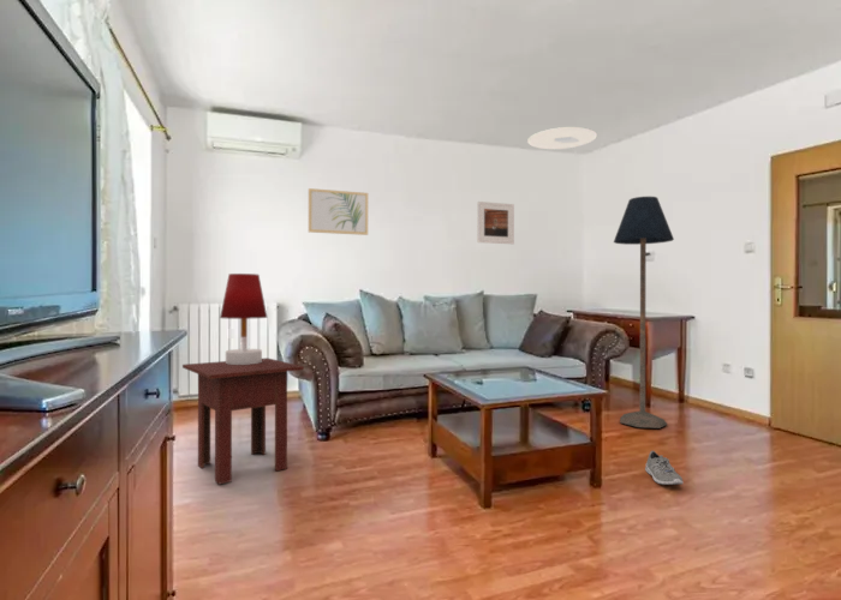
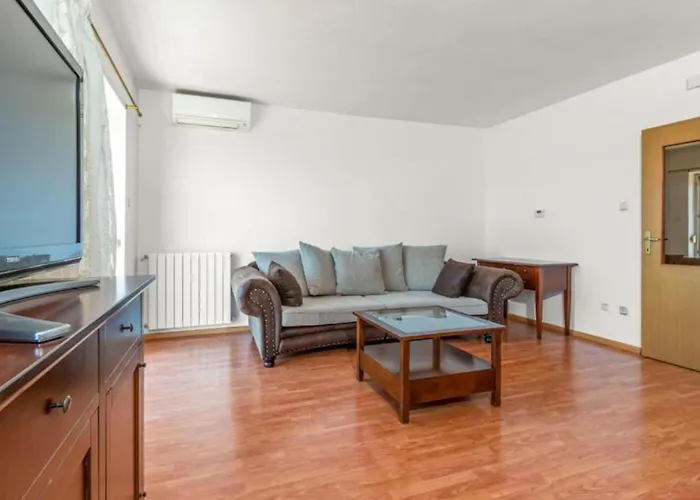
- sneaker (661, 467)
- wall art (338, 211)
- table lamp (244, 318)
- side table (238, 409)
- ceiling light (561, 136)
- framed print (495, 222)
- floor lamp (642, 310)
